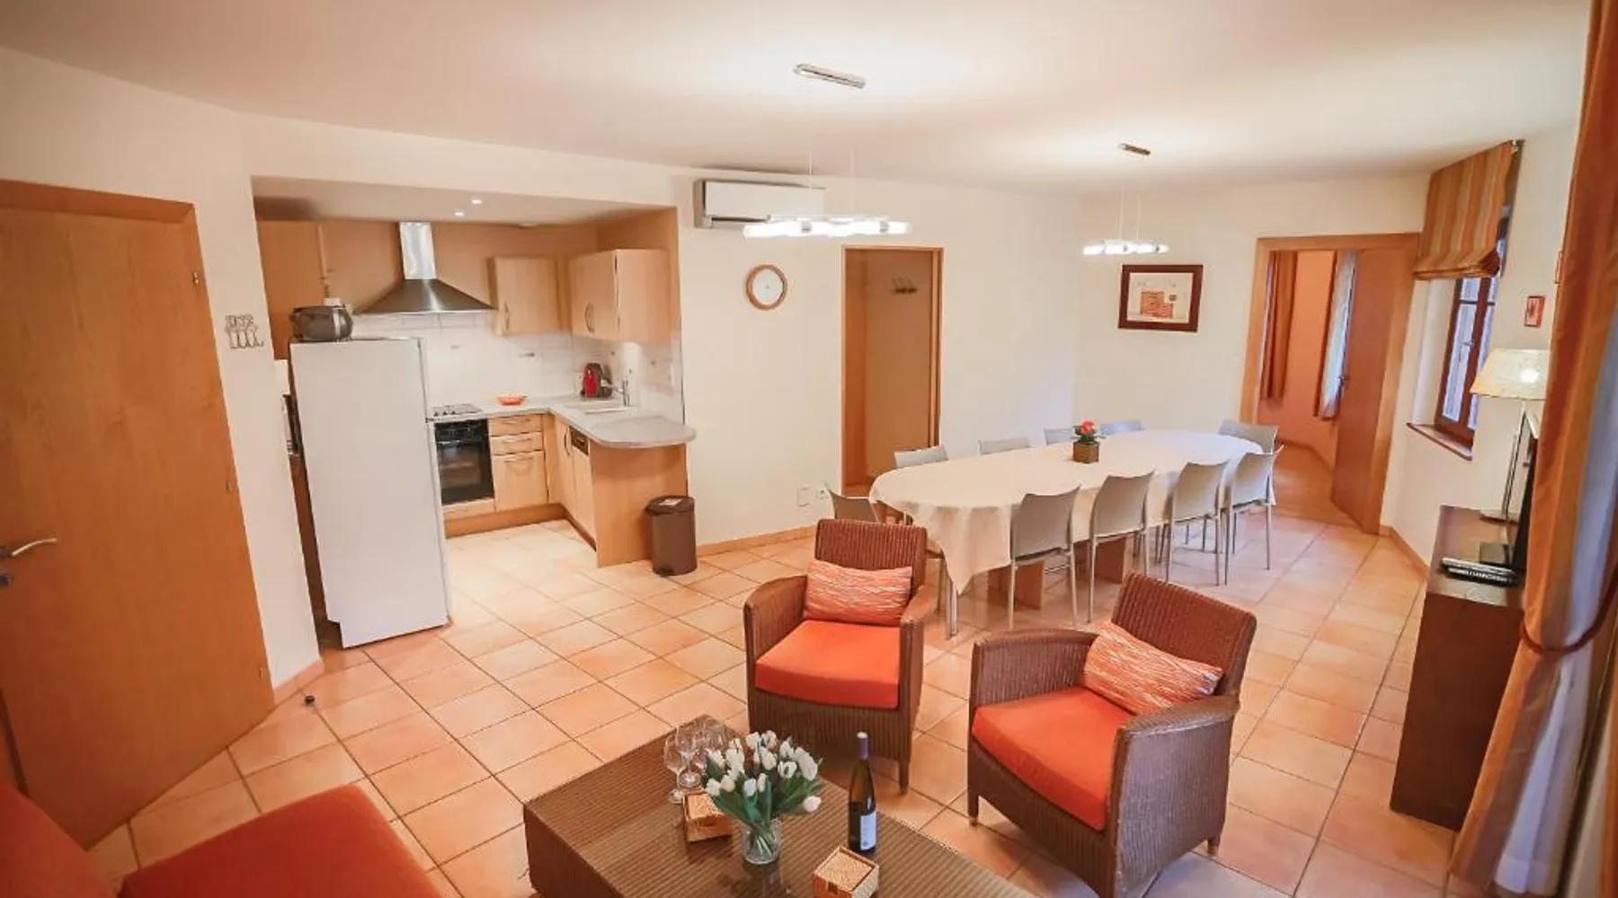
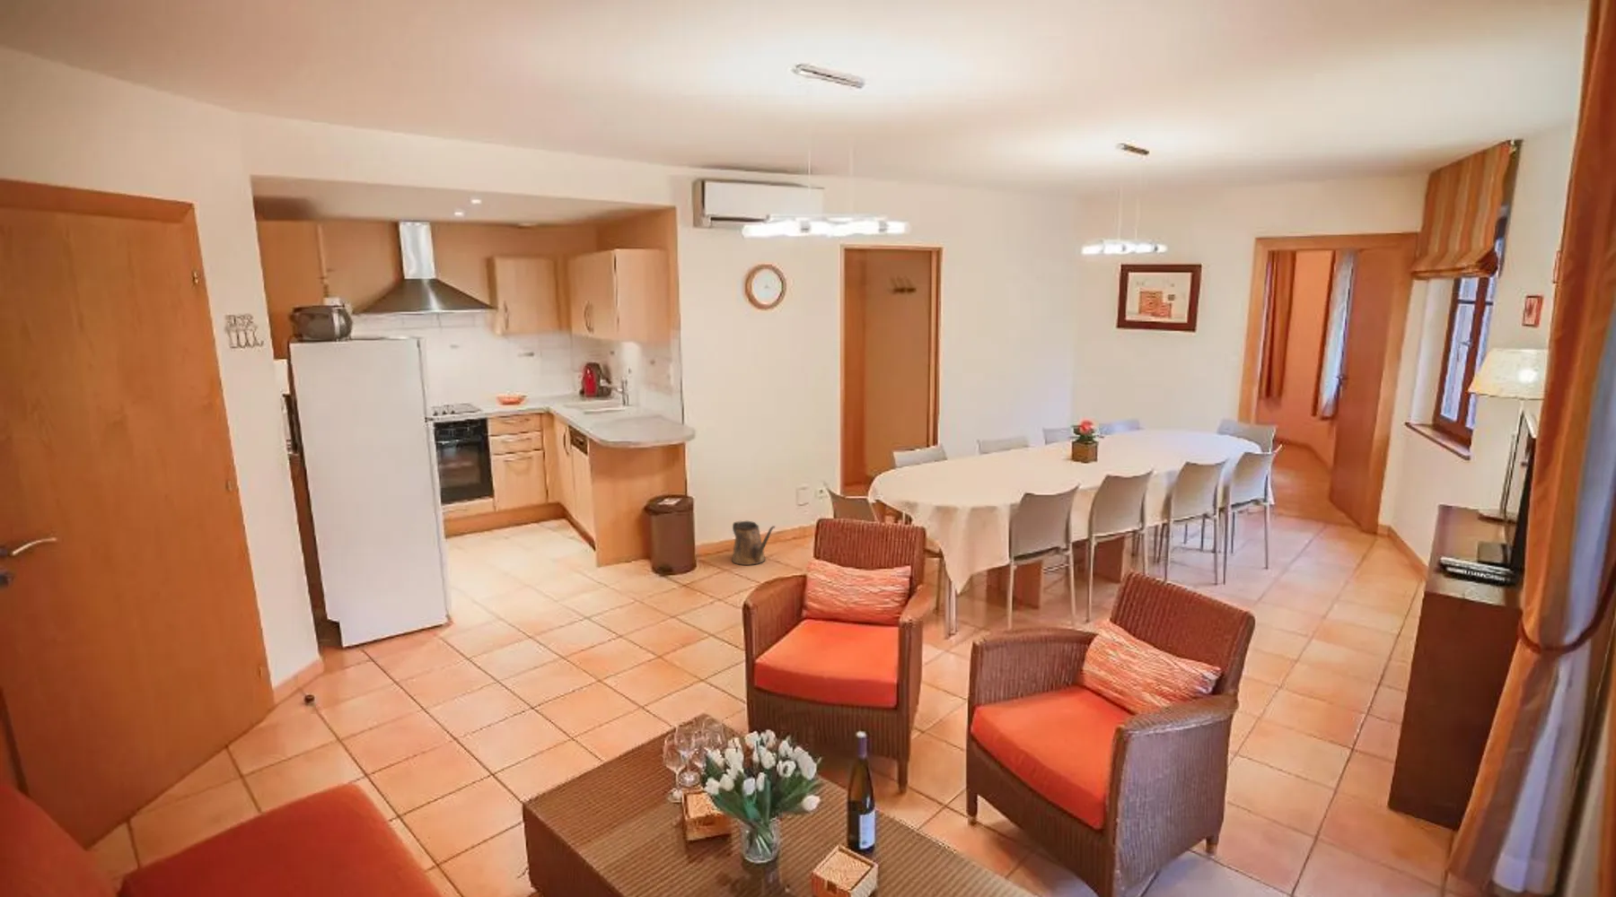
+ watering can (753, 540)
